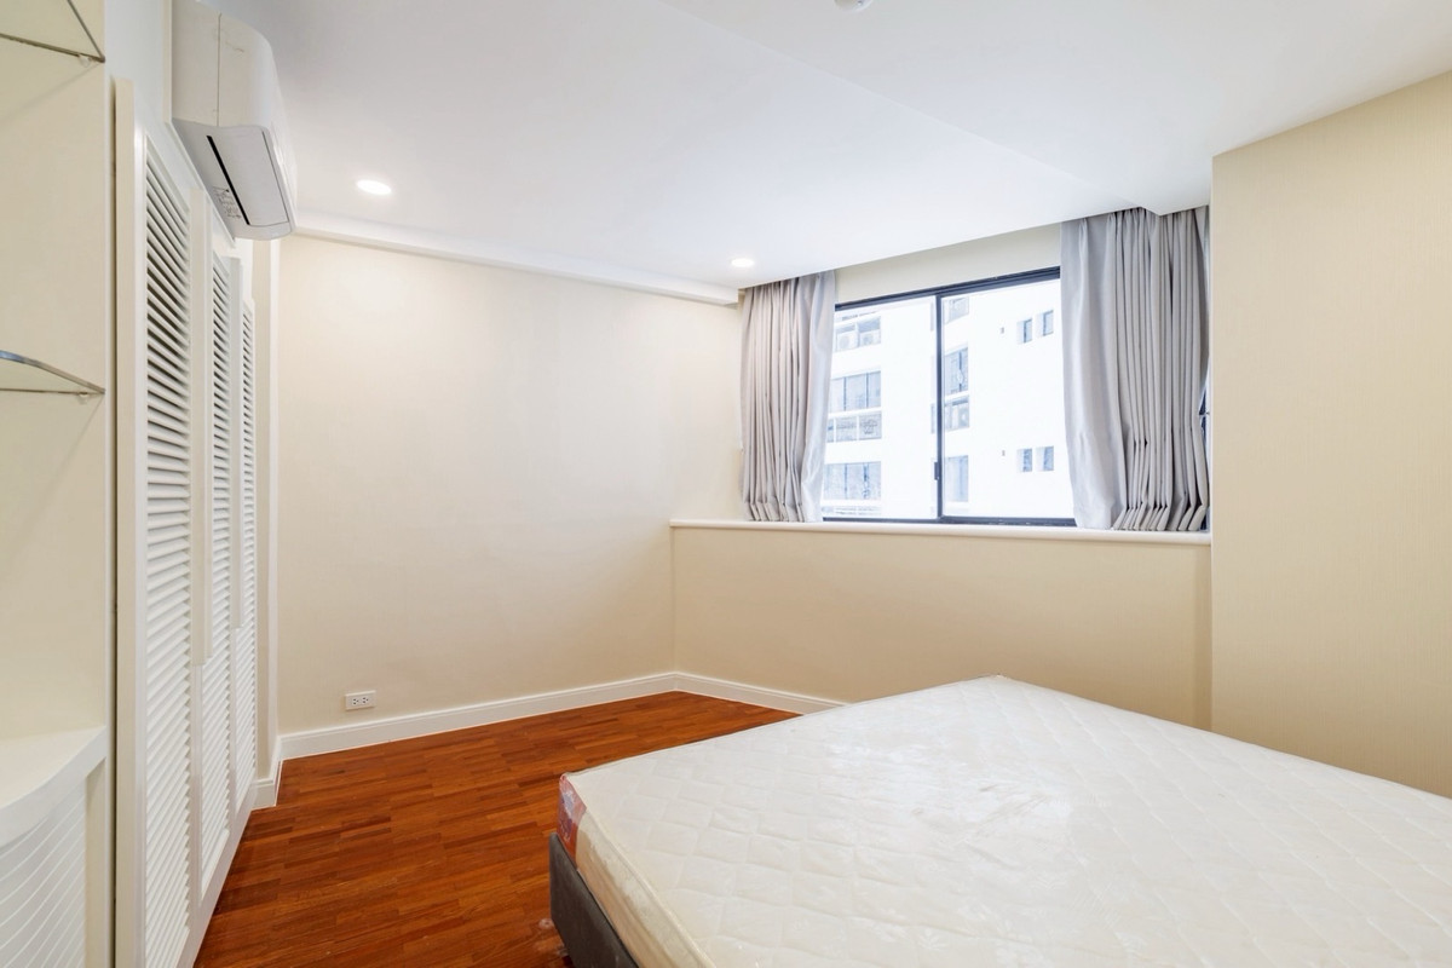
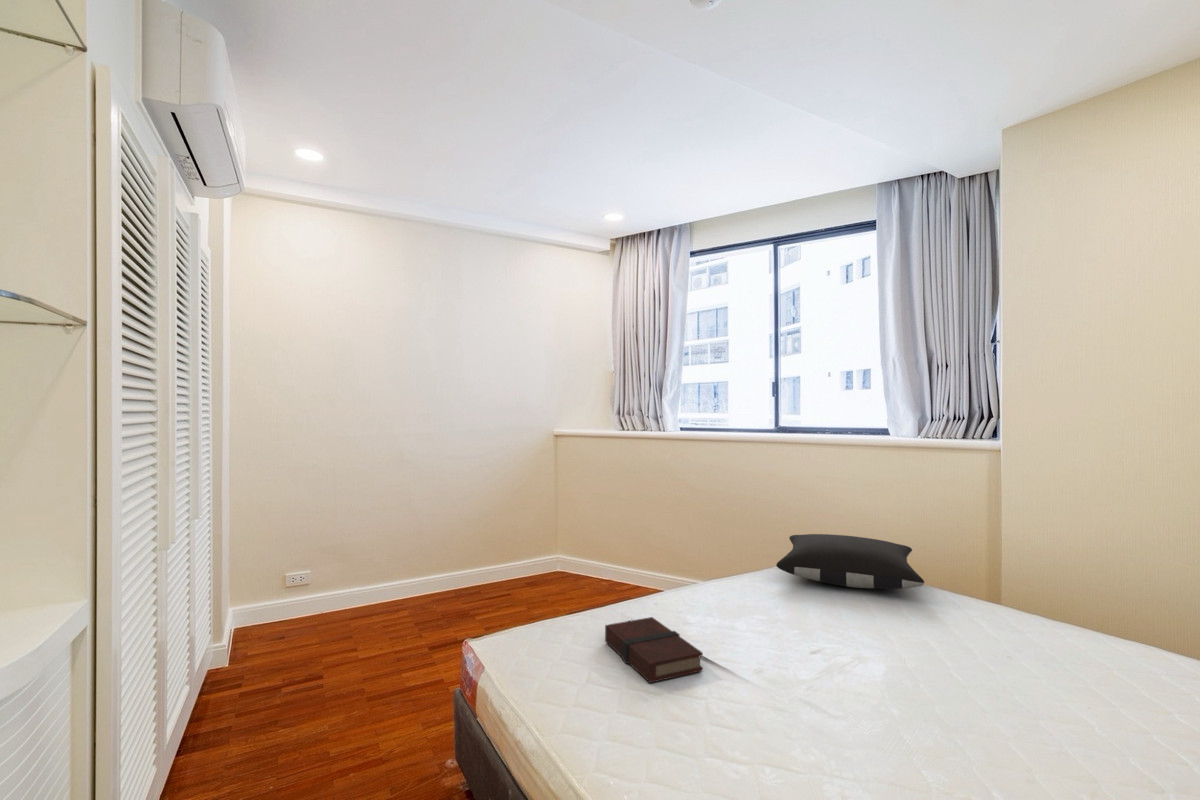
+ pillow (847, 557)
+ book (651, 646)
